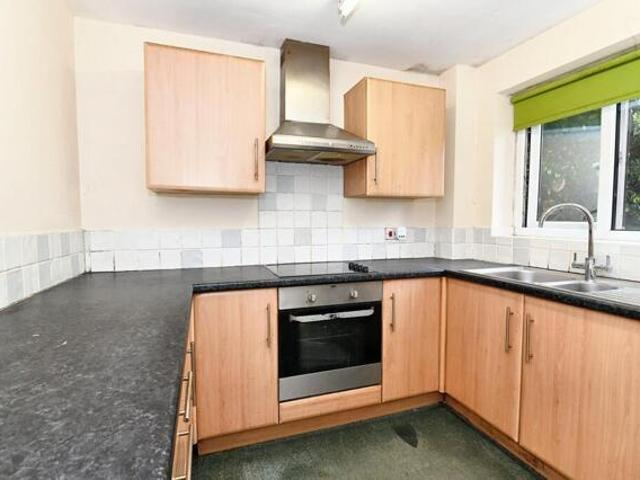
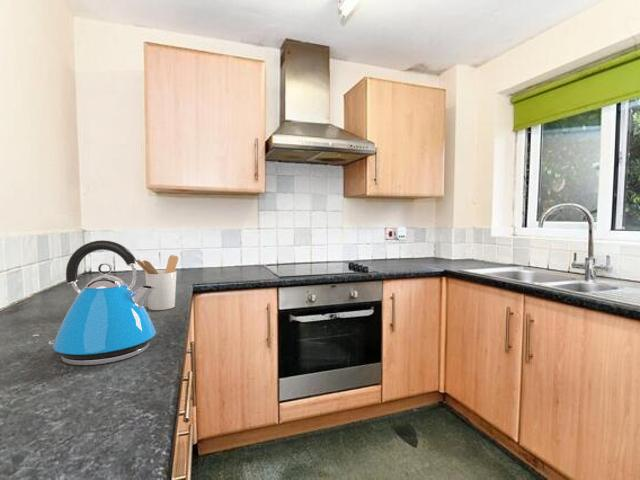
+ kettle (102, 295)
+ utensil holder (155, 282)
